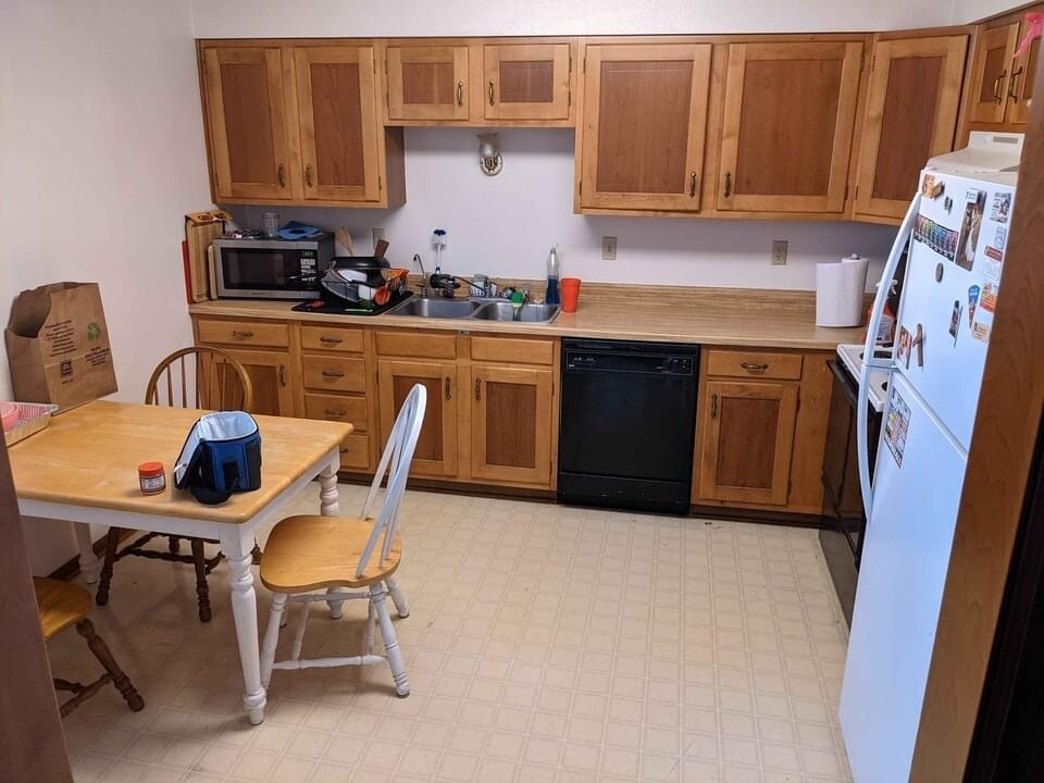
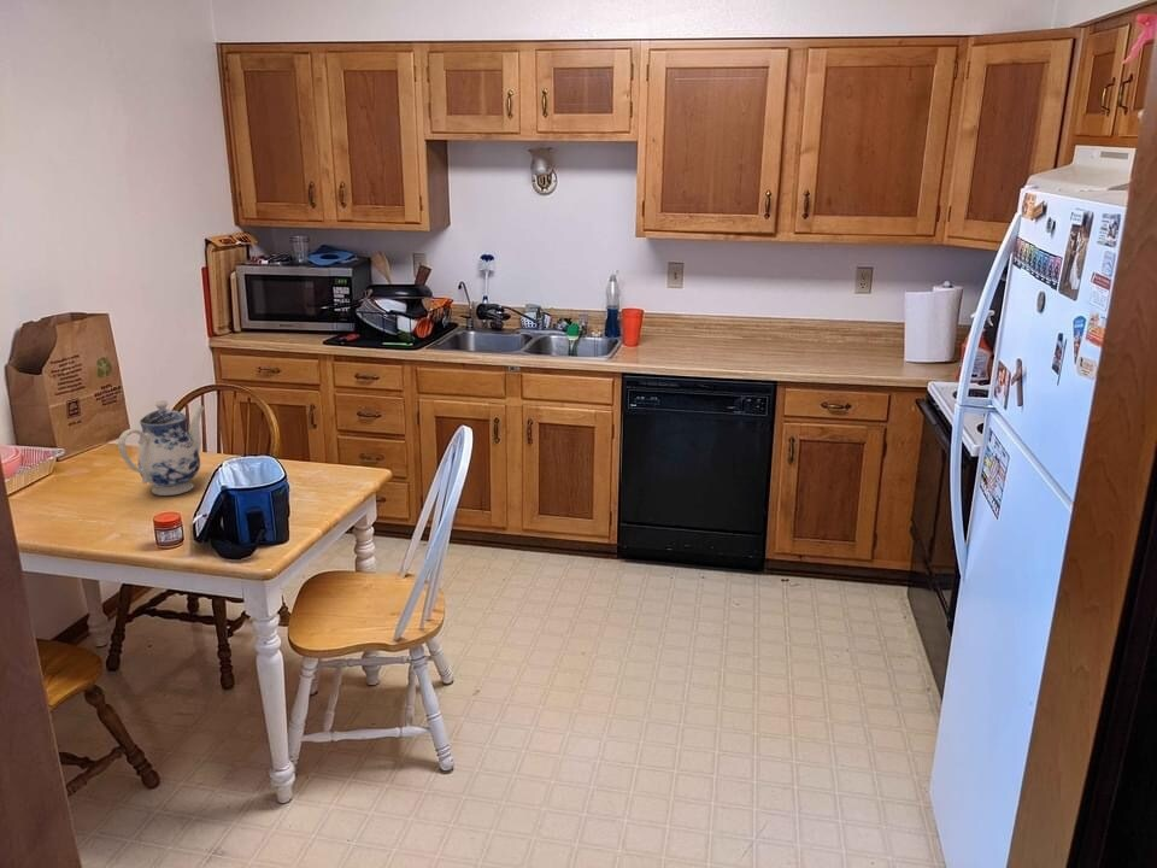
+ teapot (166, 444)
